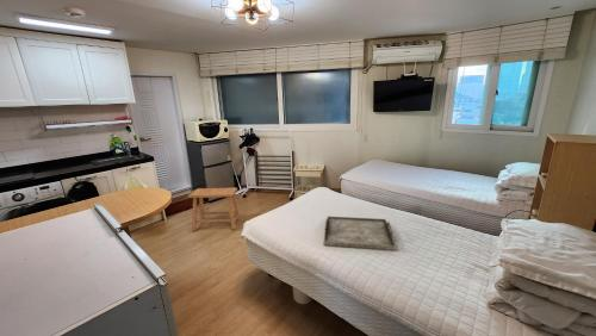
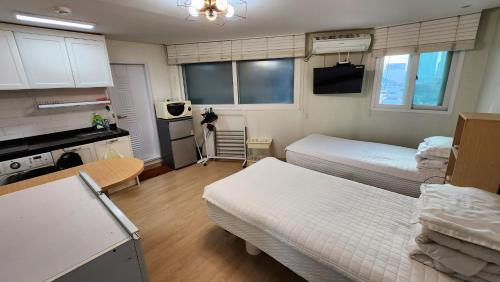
- serving tray (356, 228)
- stool (215, 212)
